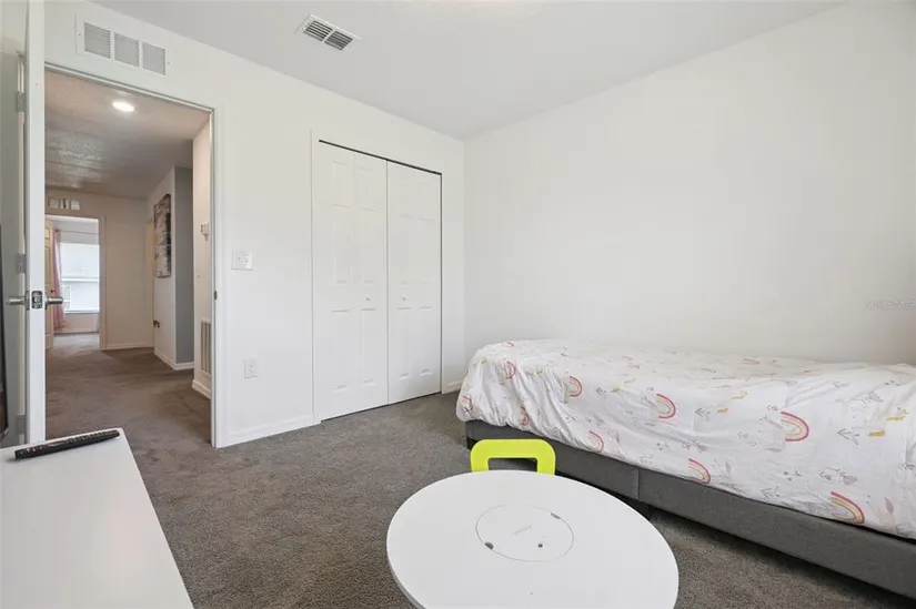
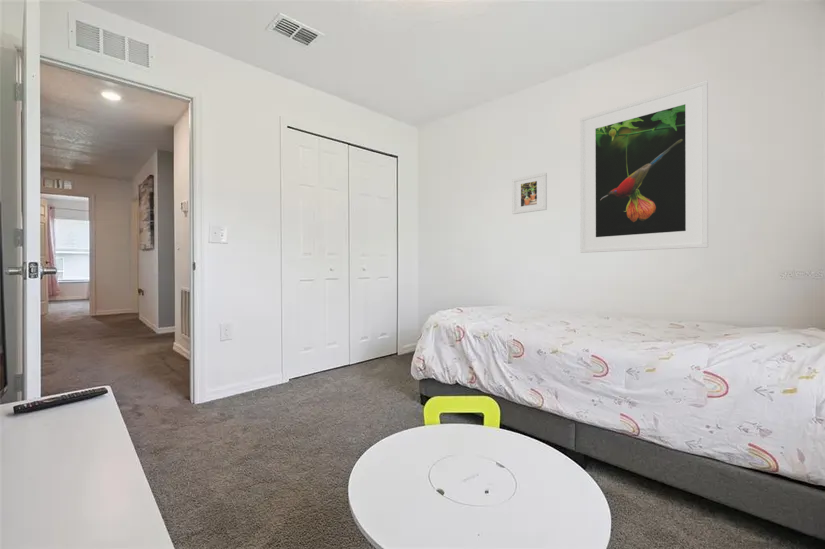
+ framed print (529, 194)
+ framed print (637, 176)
